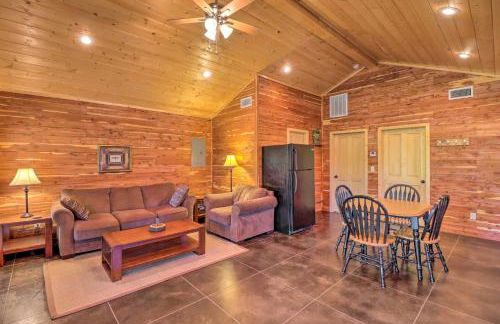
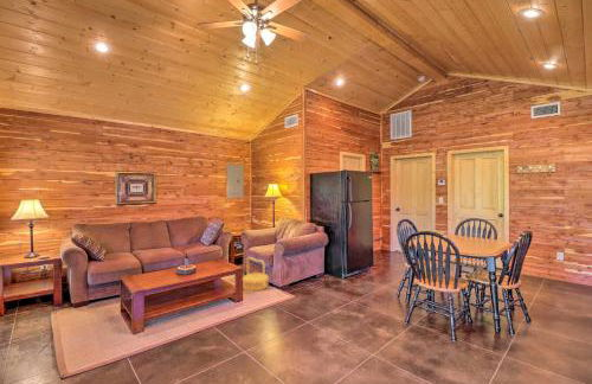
+ woven basket (255, 273)
